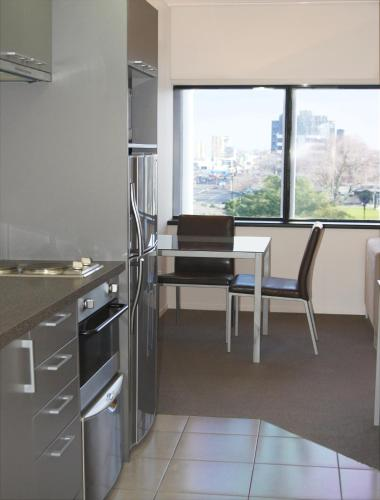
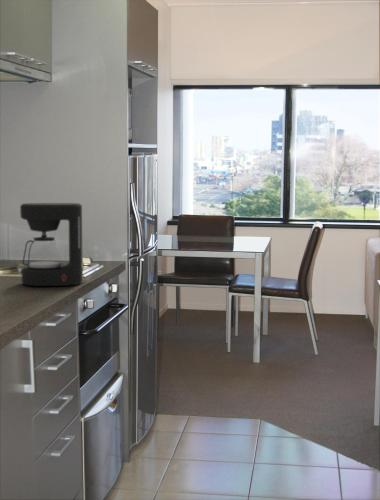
+ coffee maker (51, 240)
